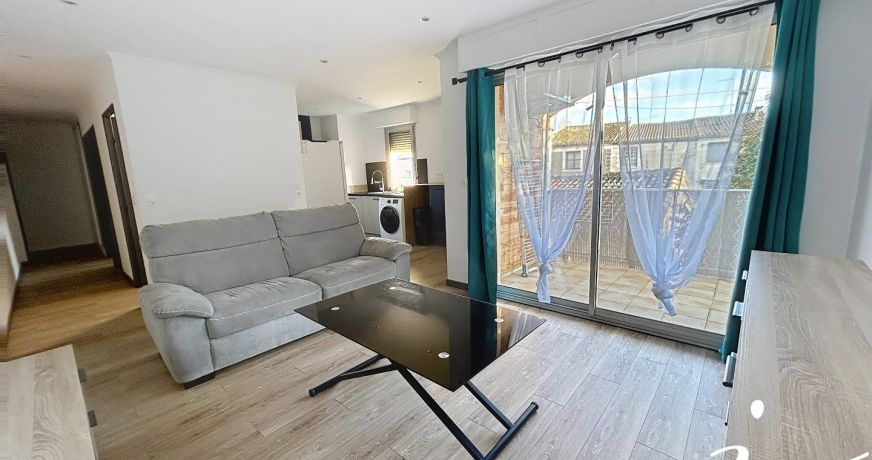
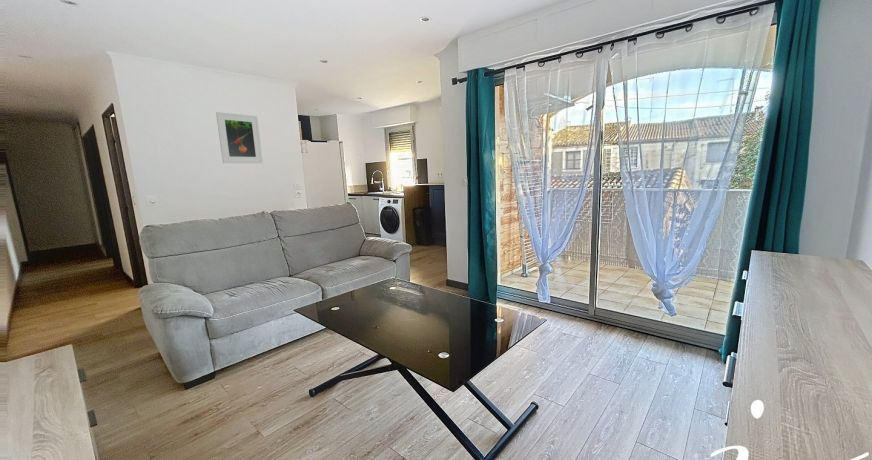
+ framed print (240, 139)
